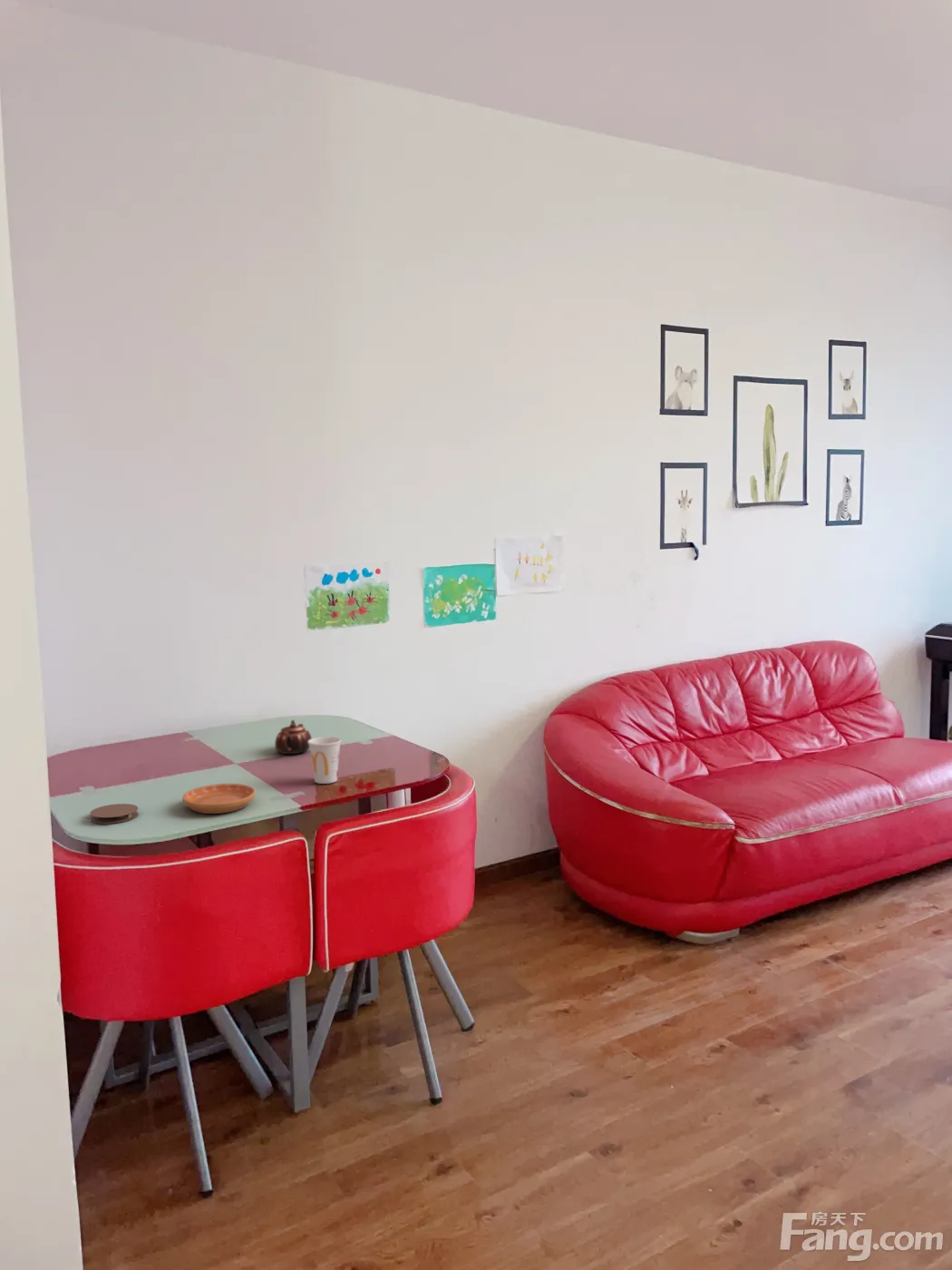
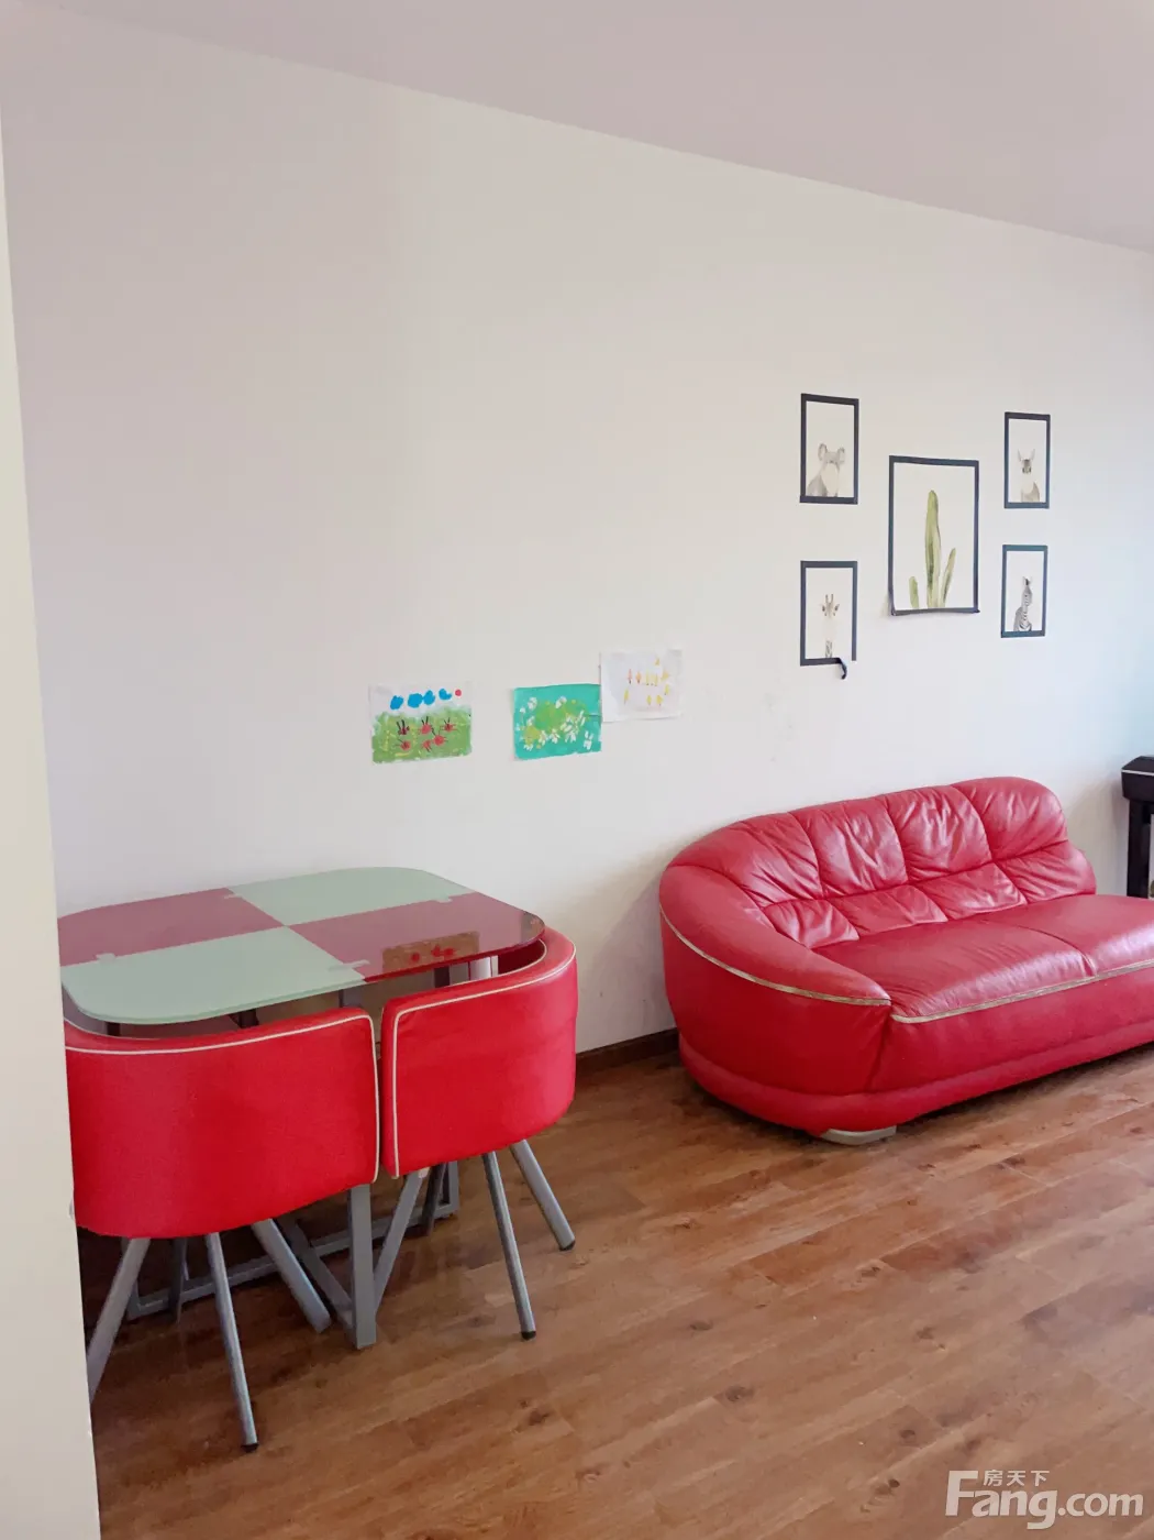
- cup (325, 760)
- teapot (292, 736)
- coaster (114, 813)
- saucer (219, 799)
